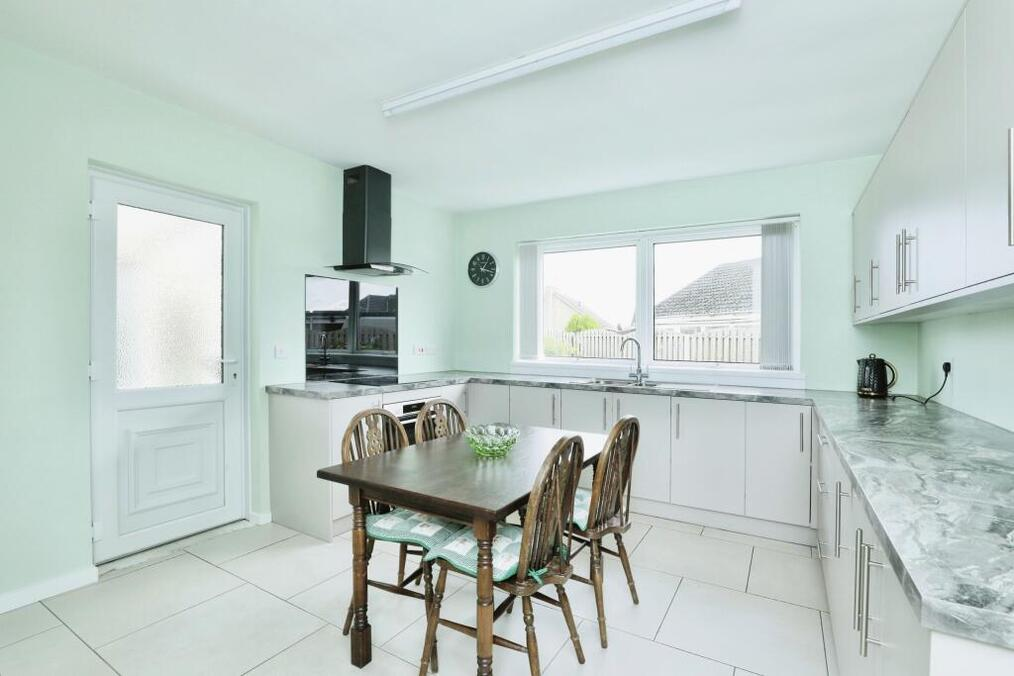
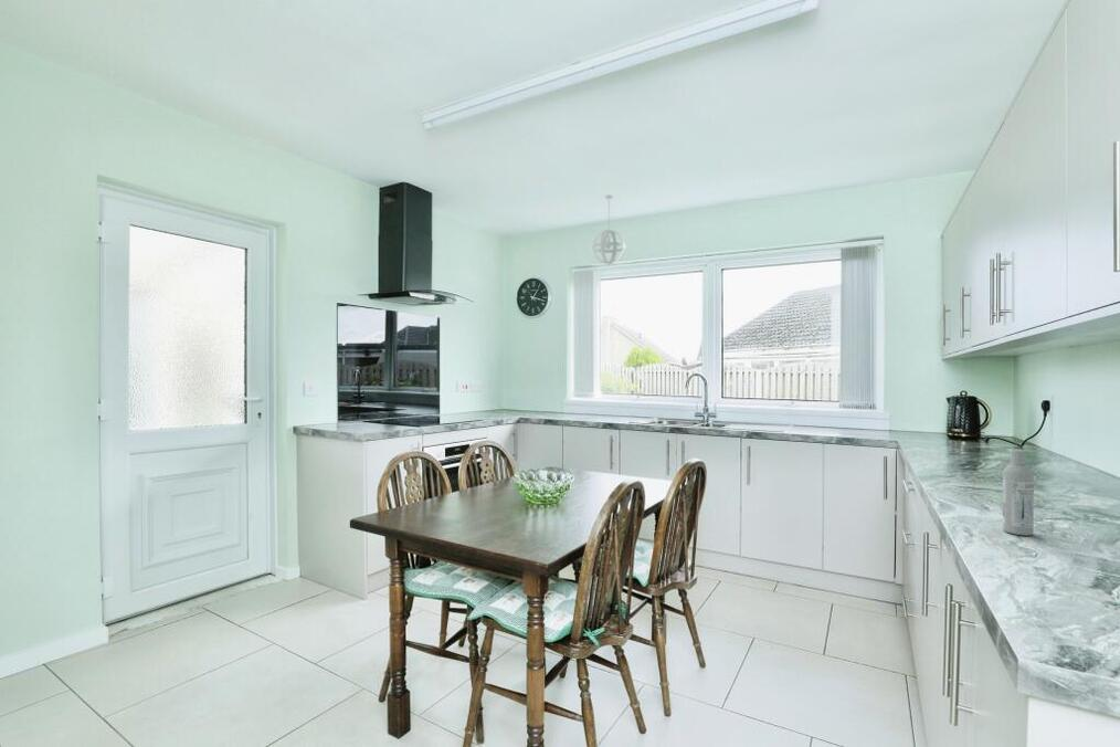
+ pendant light (609, 230)
+ bottle (1017, 491)
